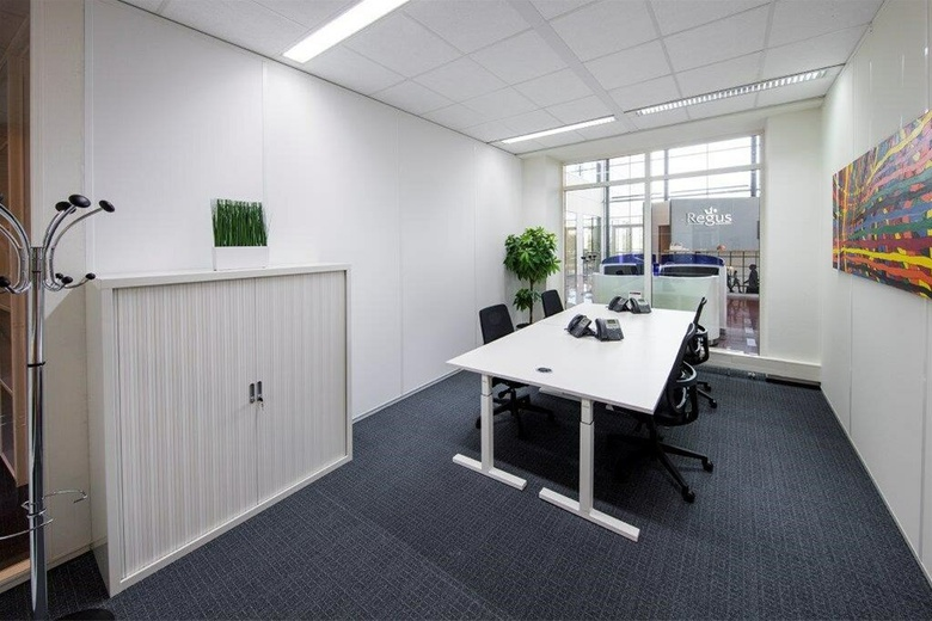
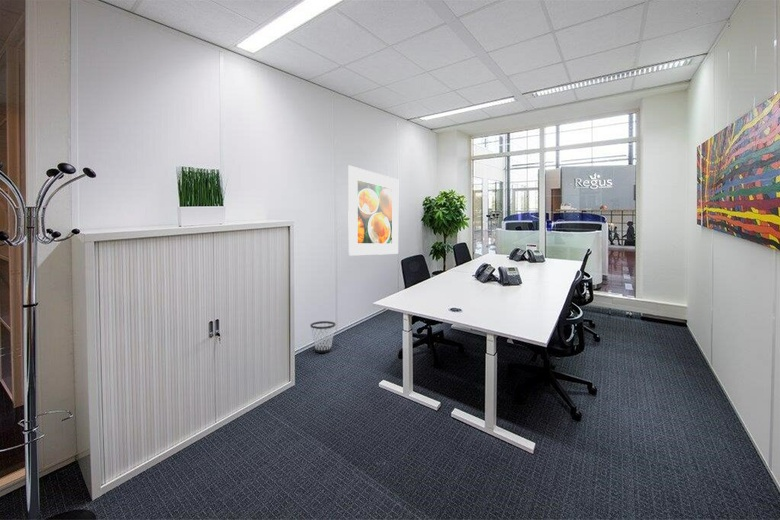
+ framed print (375, 214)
+ wastebasket (323, 338)
